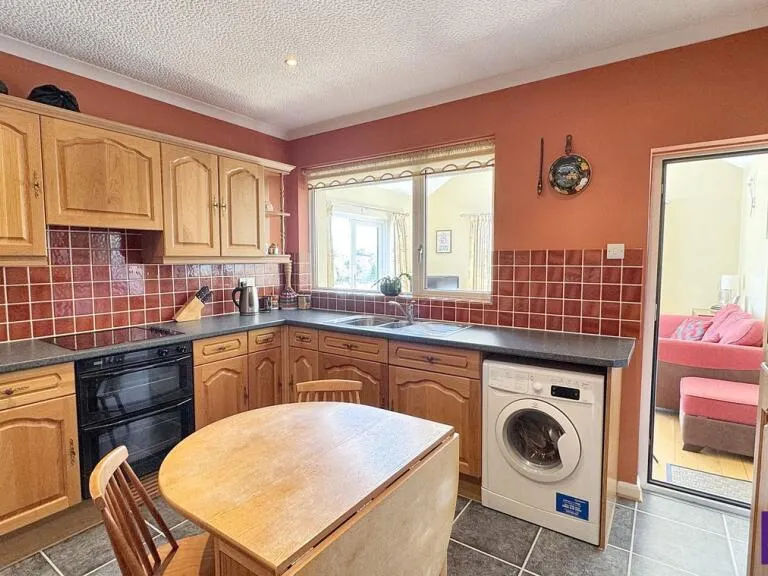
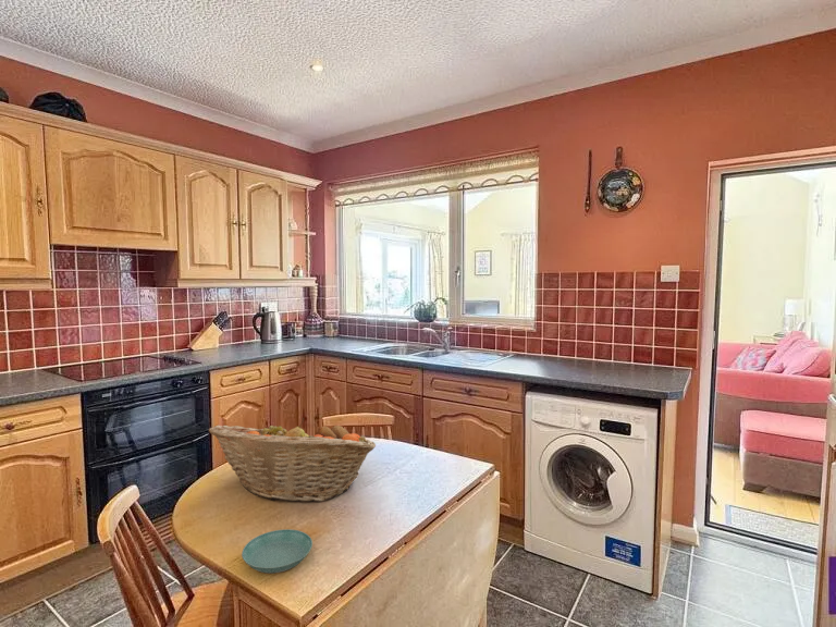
+ fruit basket (293, 450)
+ saucer (278, 552)
